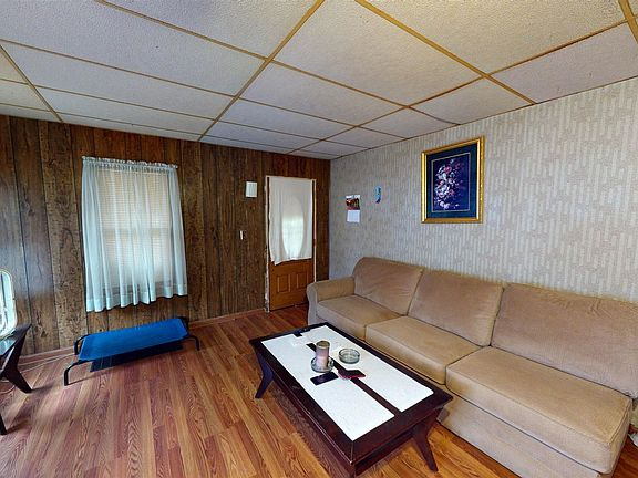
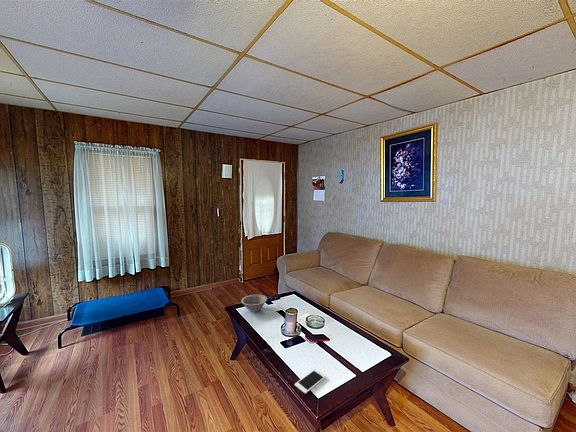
+ decorative bowl (254, 304)
+ cell phone (310, 380)
